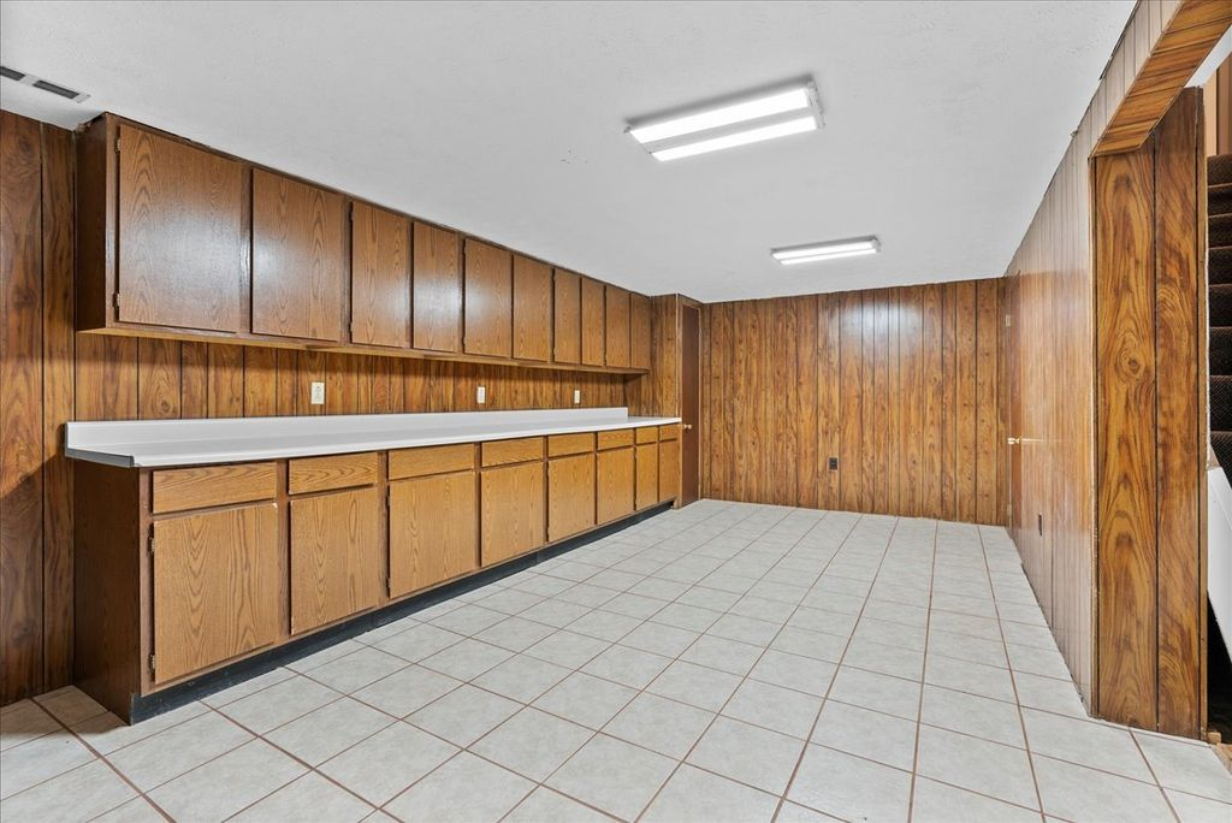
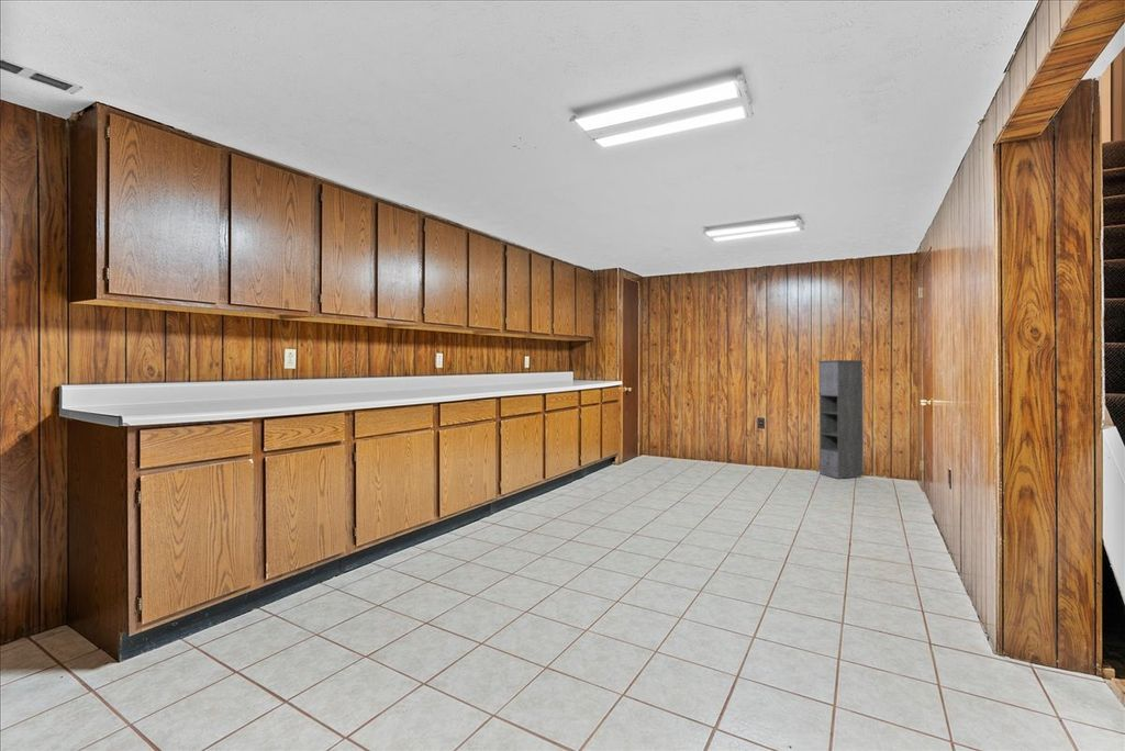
+ storage cabinet (839, 417)
